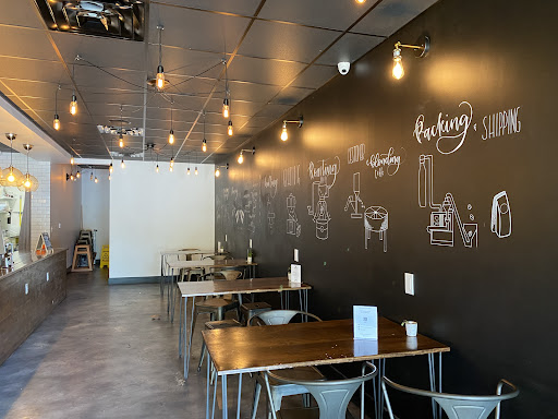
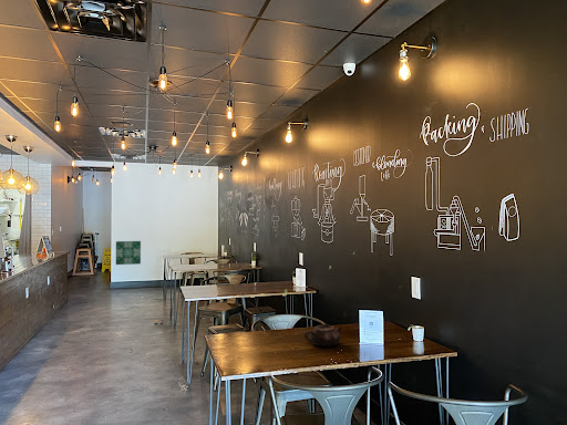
+ wall art (127, 252)
+ teapot (323, 333)
